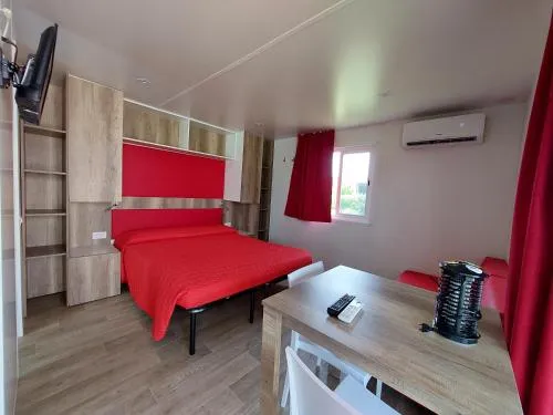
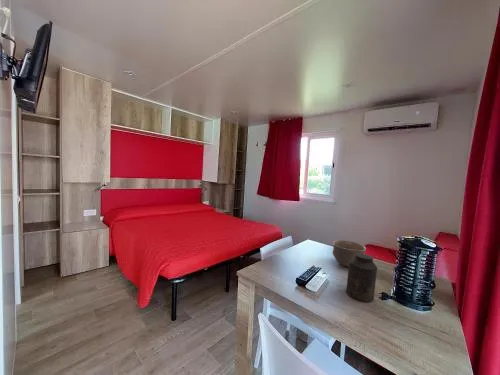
+ canister (361, 275)
+ bowl (347, 254)
